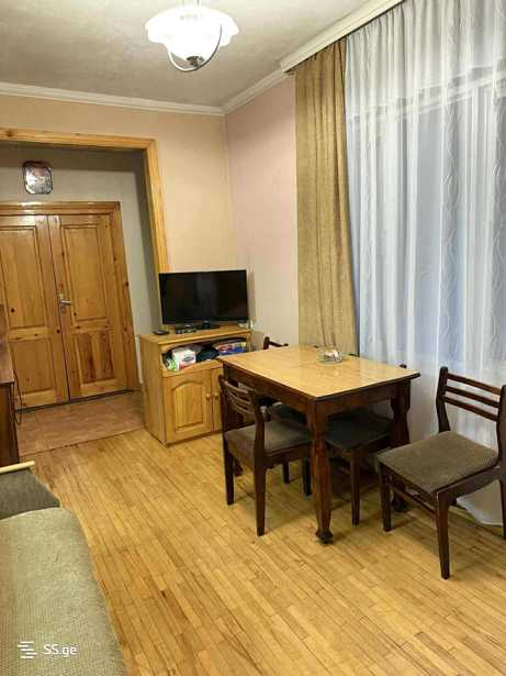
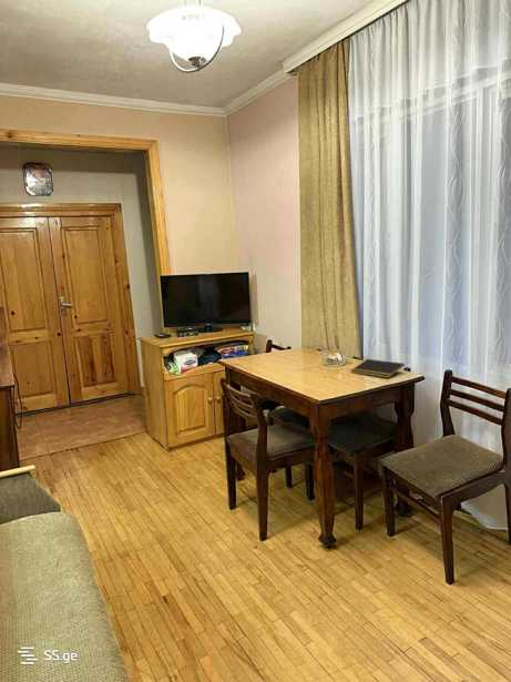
+ notepad (377, 367)
